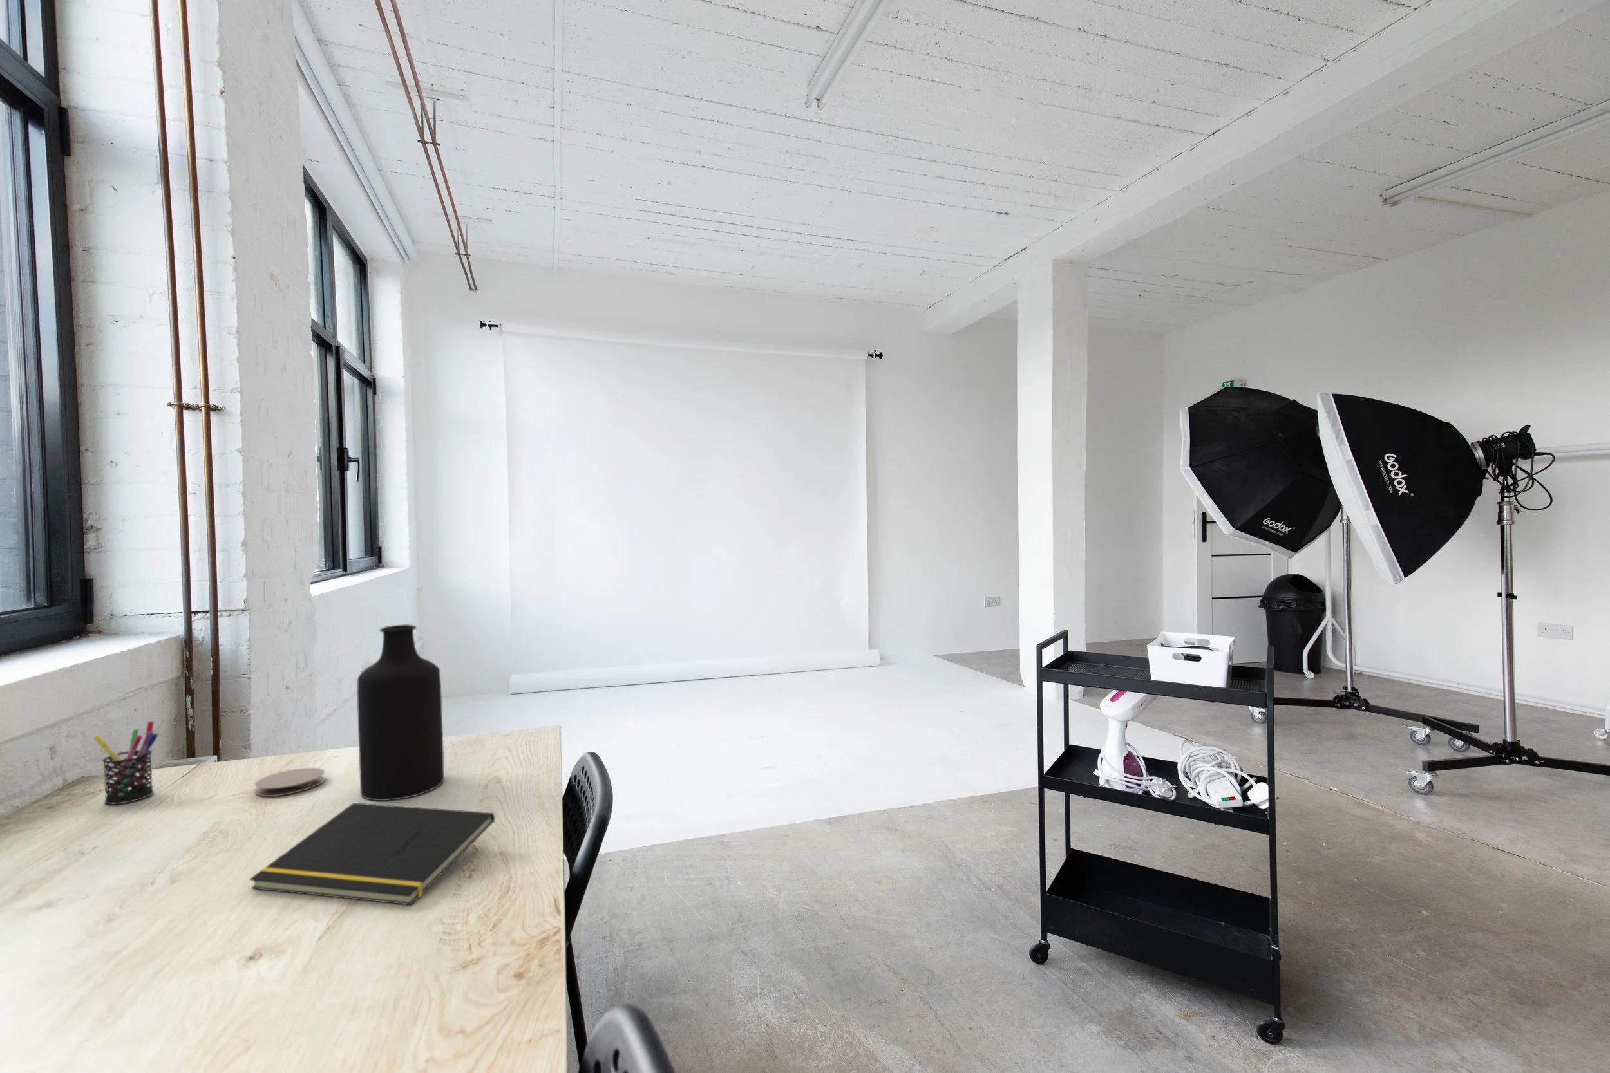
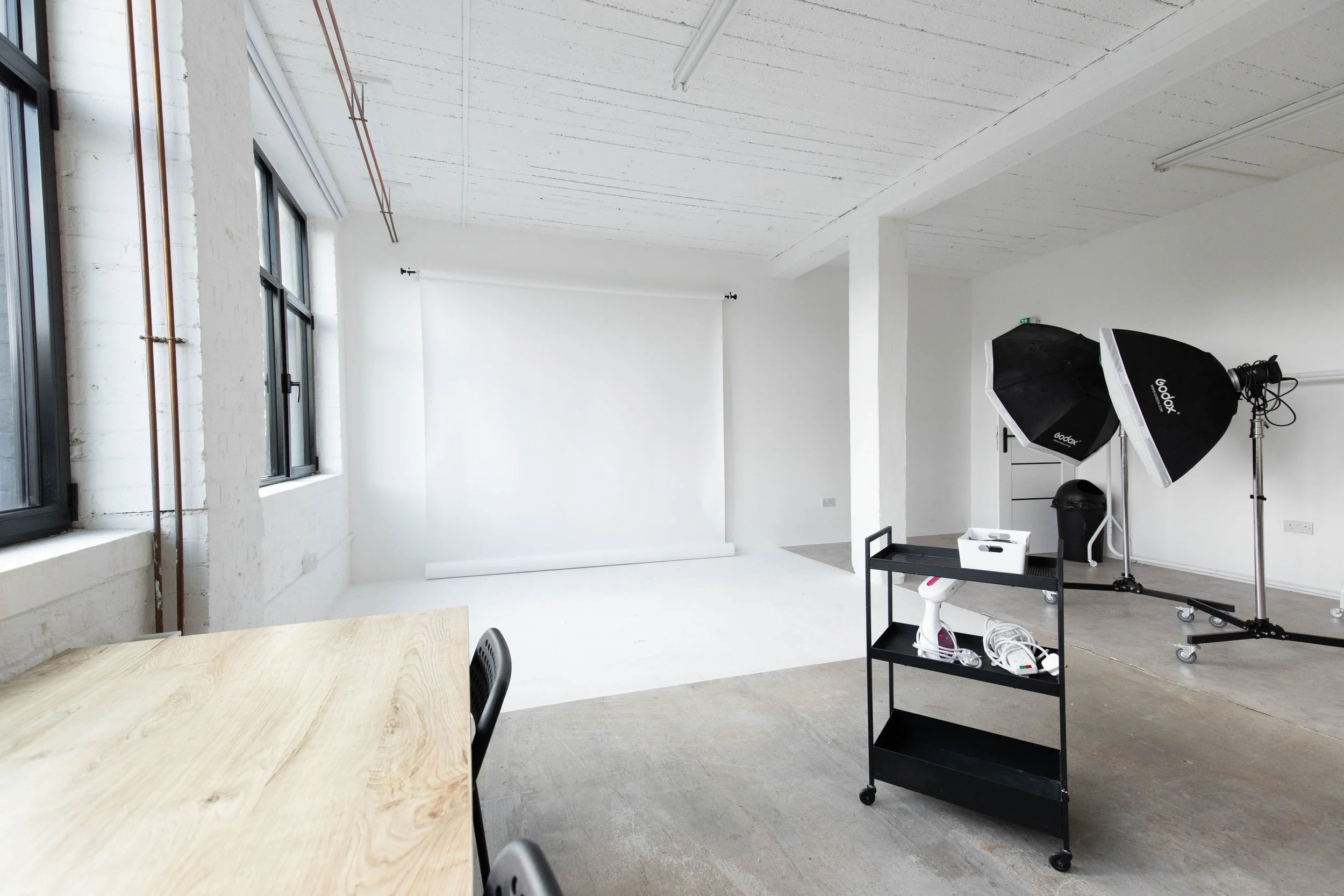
- bottle (400, 707)
- coaster (290, 782)
- pen holder (132, 759)
- notepad (380, 848)
